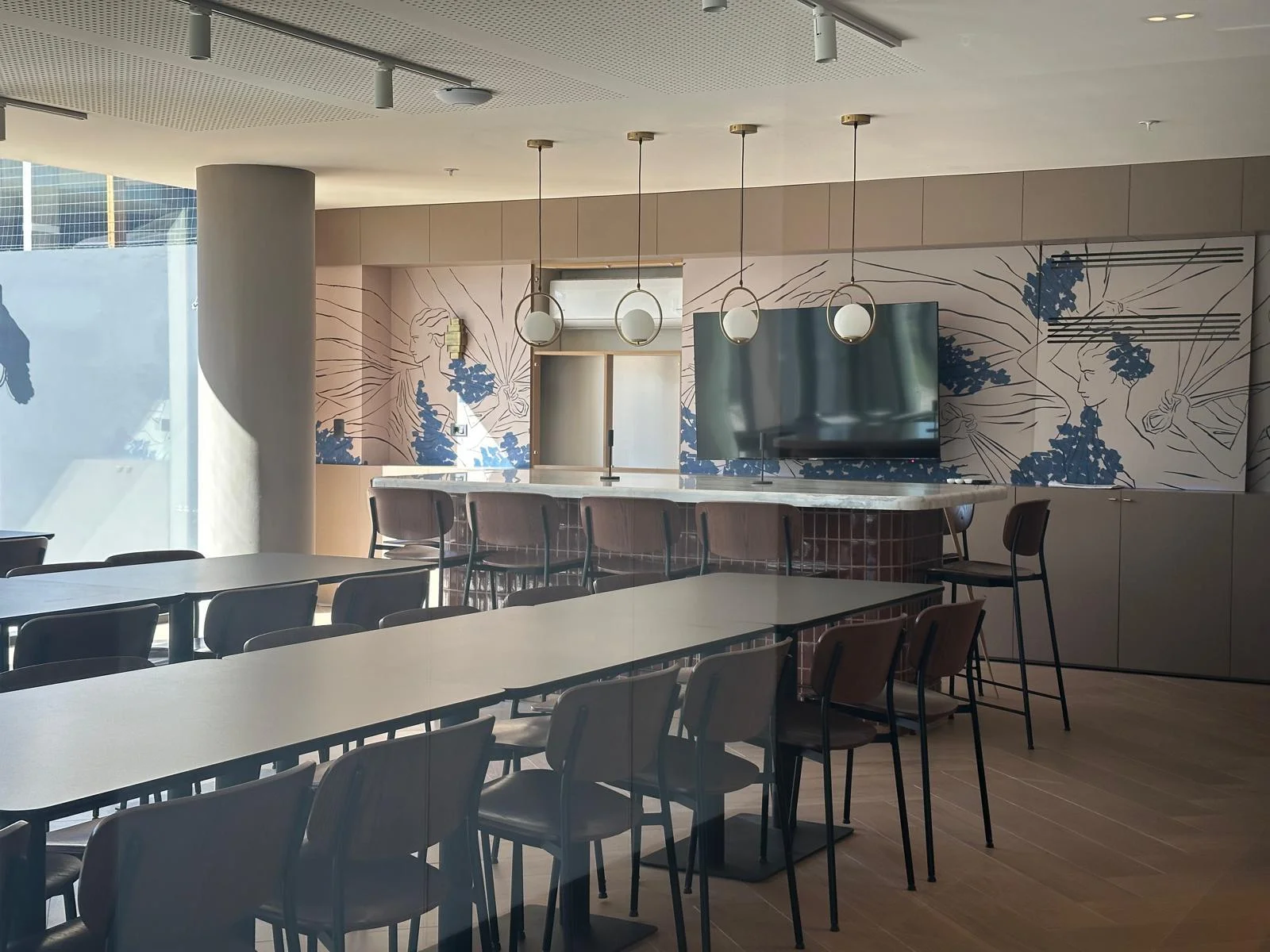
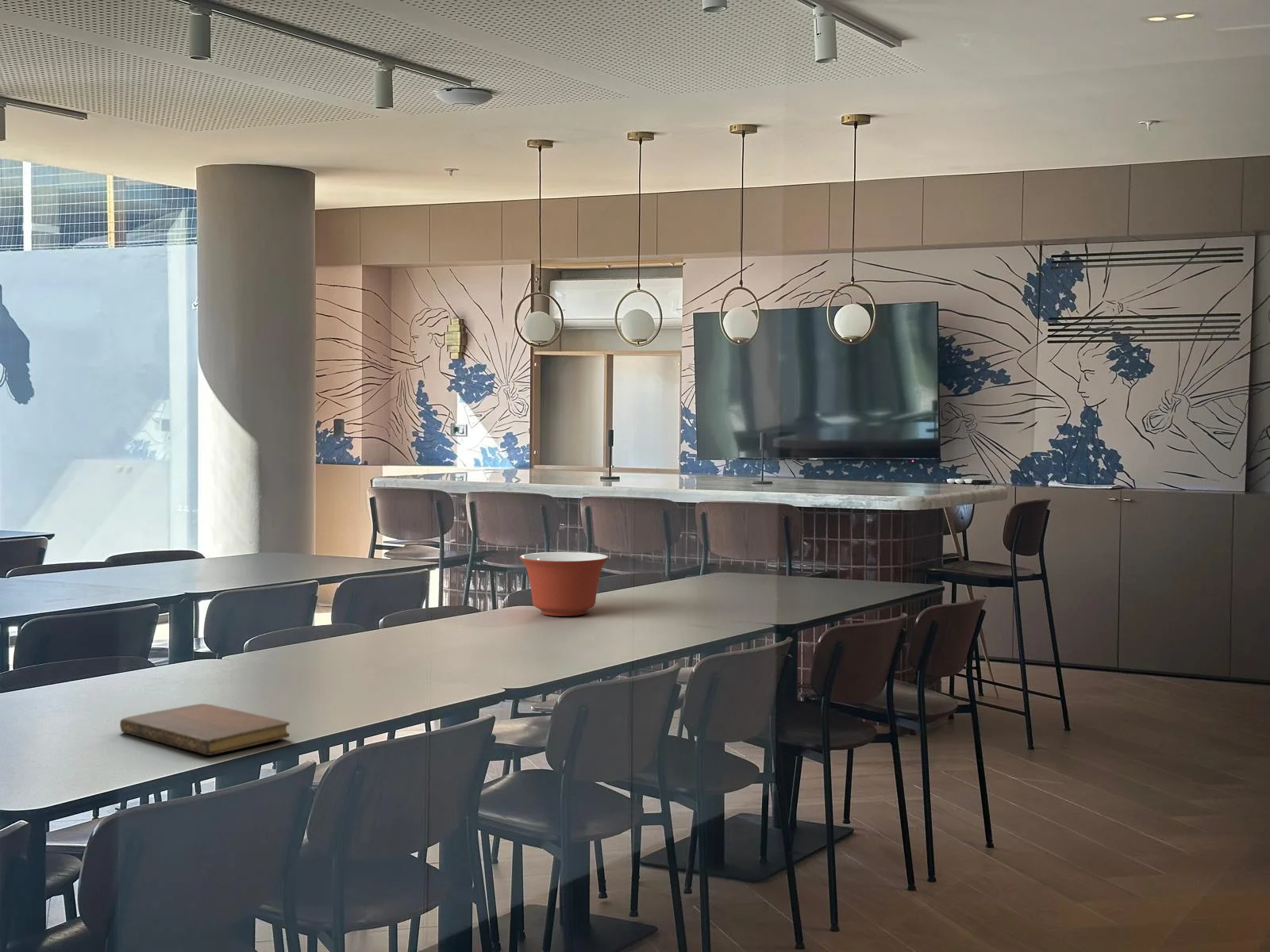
+ notebook (205, 727)
+ mixing bowl (564, 584)
